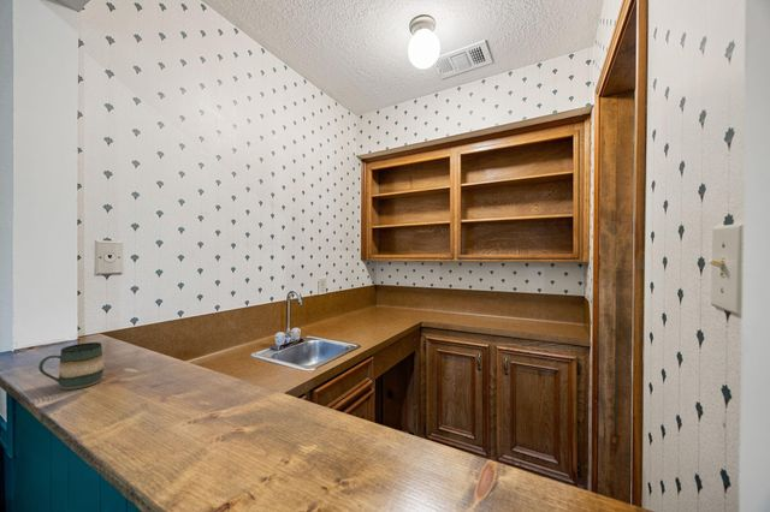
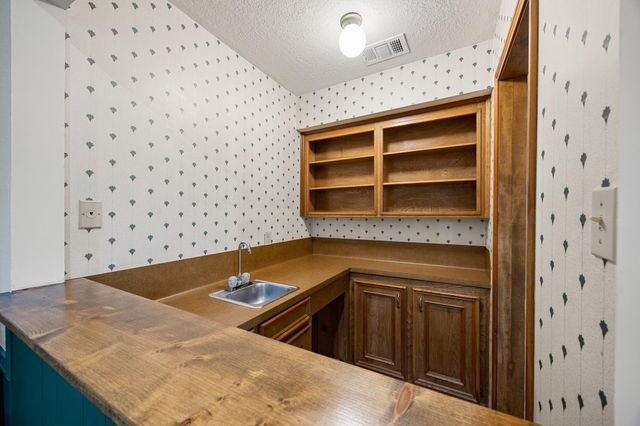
- mug (72, 367)
